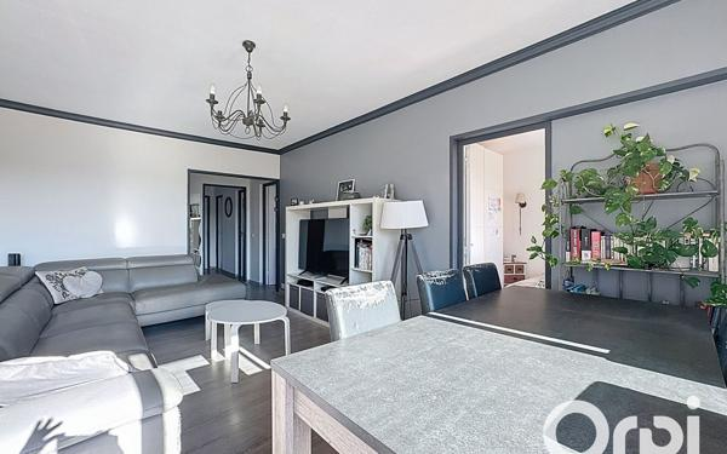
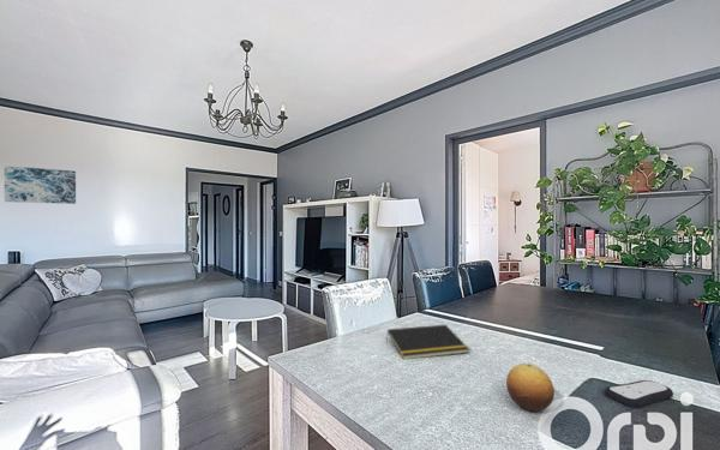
+ notepad (426, 340)
+ remote control (640, 391)
+ fruit (529, 386)
+ wall art (41, 185)
